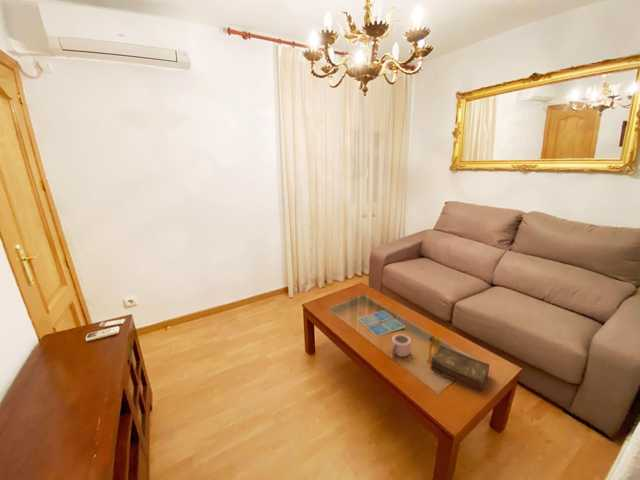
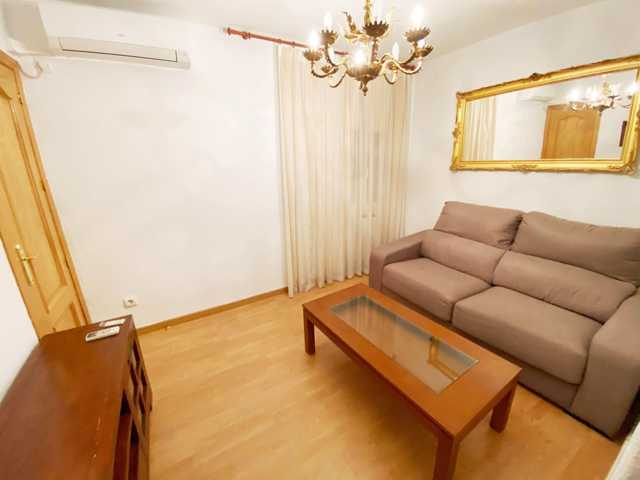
- drink coaster (380, 322)
- book (459, 366)
- mug (399, 346)
